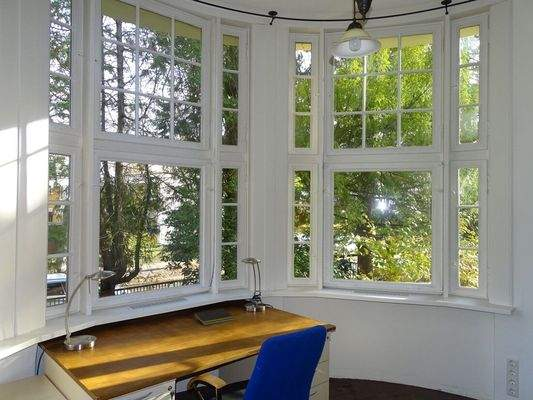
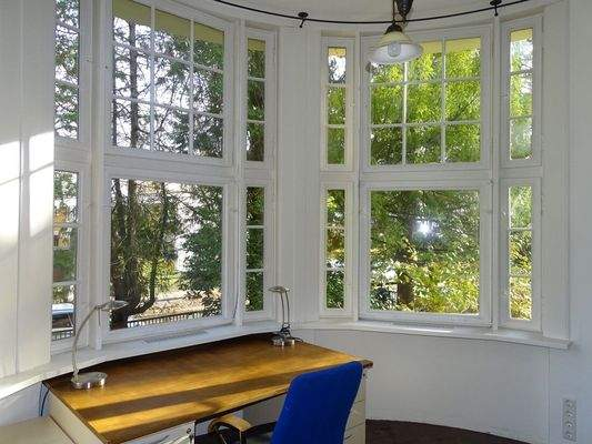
- notepad (214, 316)
